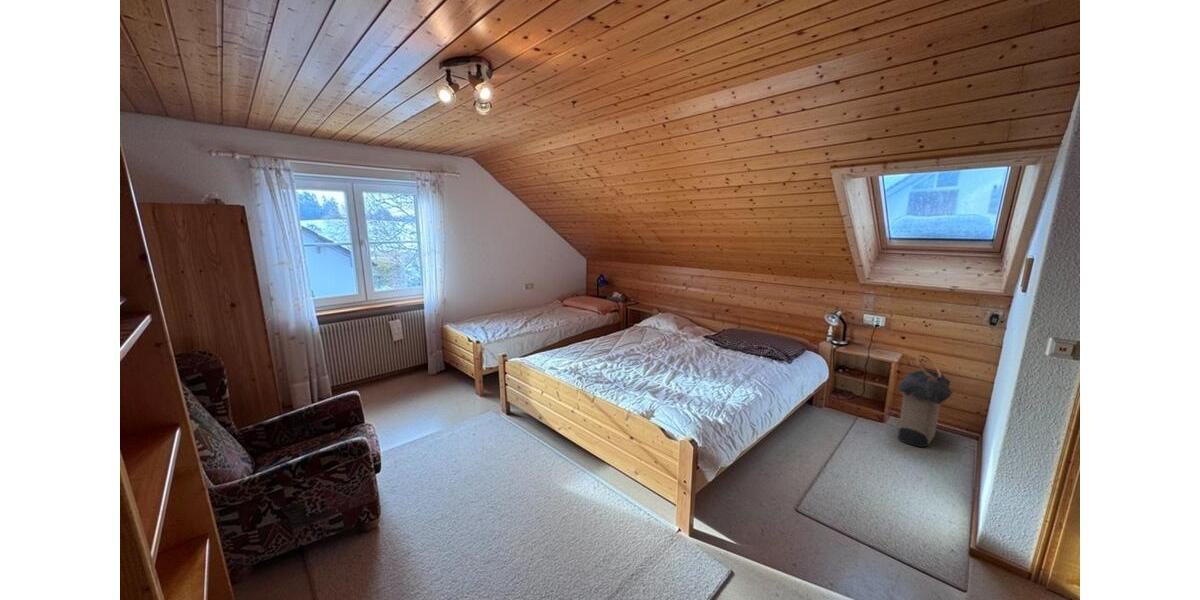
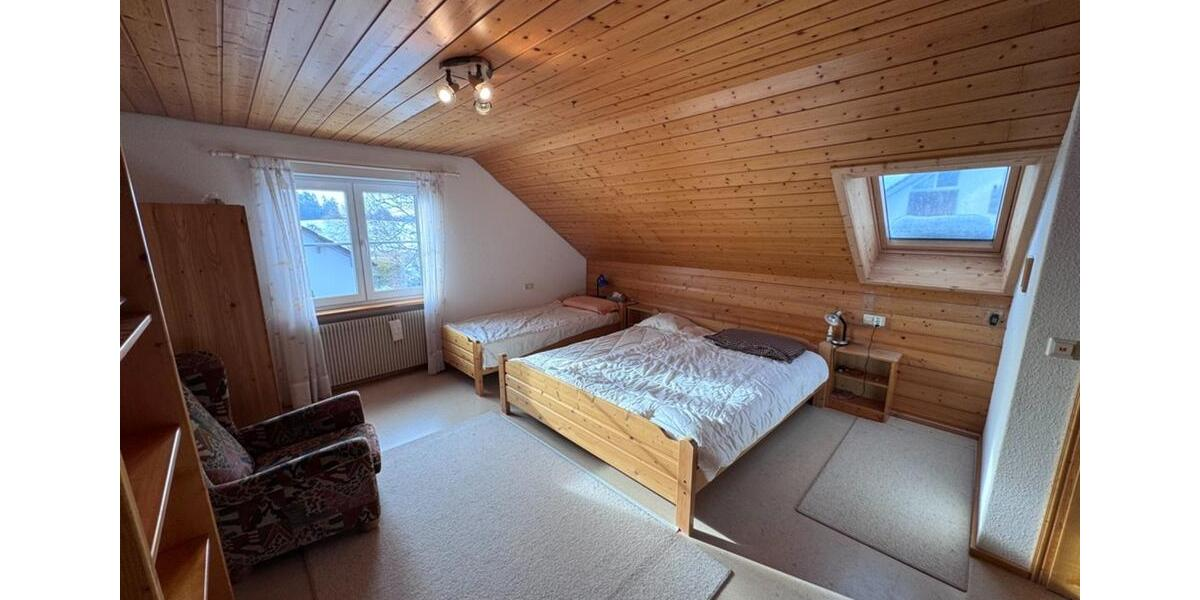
- laundry hamper (924, 398)
